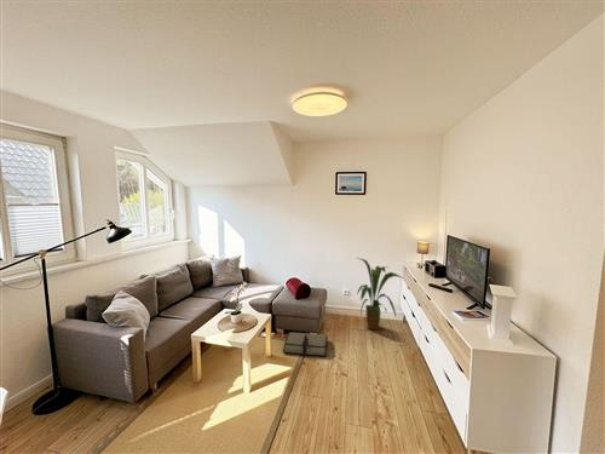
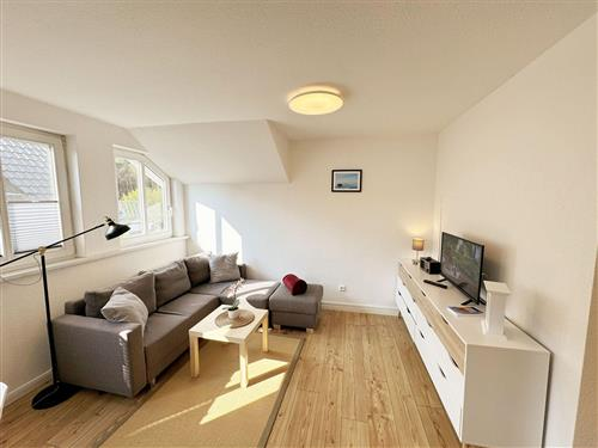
- tool roll (306, 339)
- house plant (379, 292)
